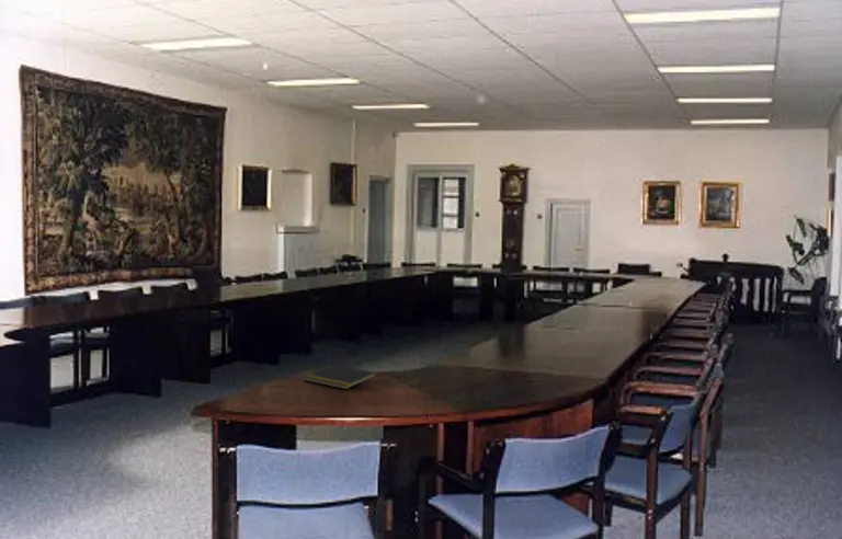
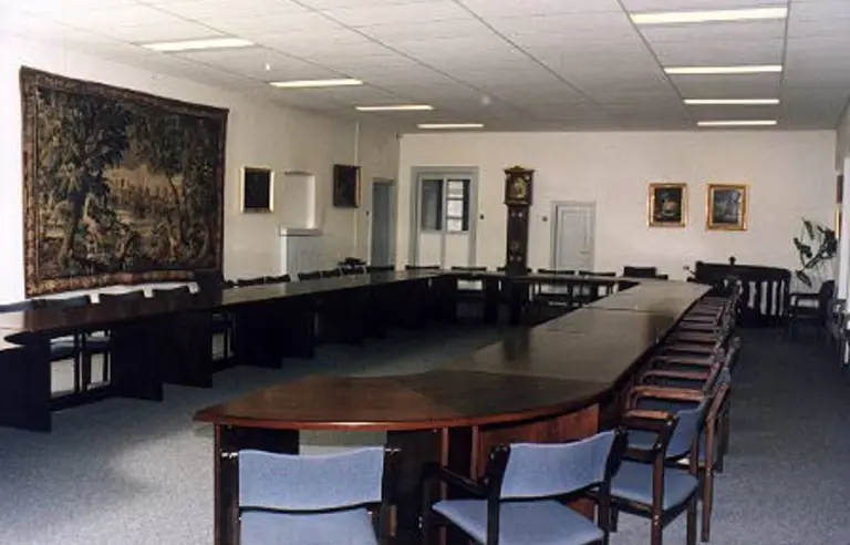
- notepad (340, 376)
